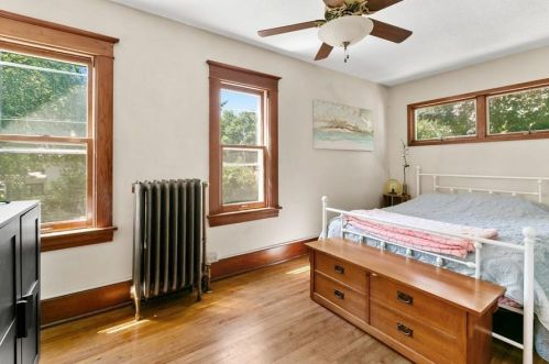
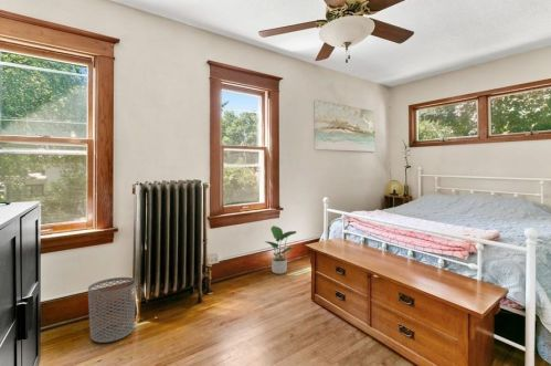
+ waste bin (113, 307)
+ potted plant (278, 249)
